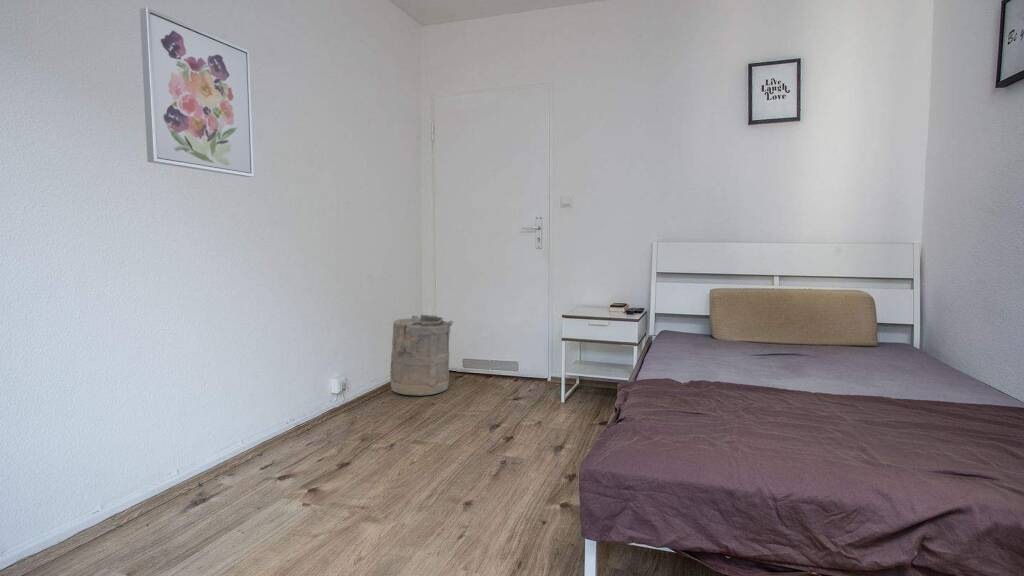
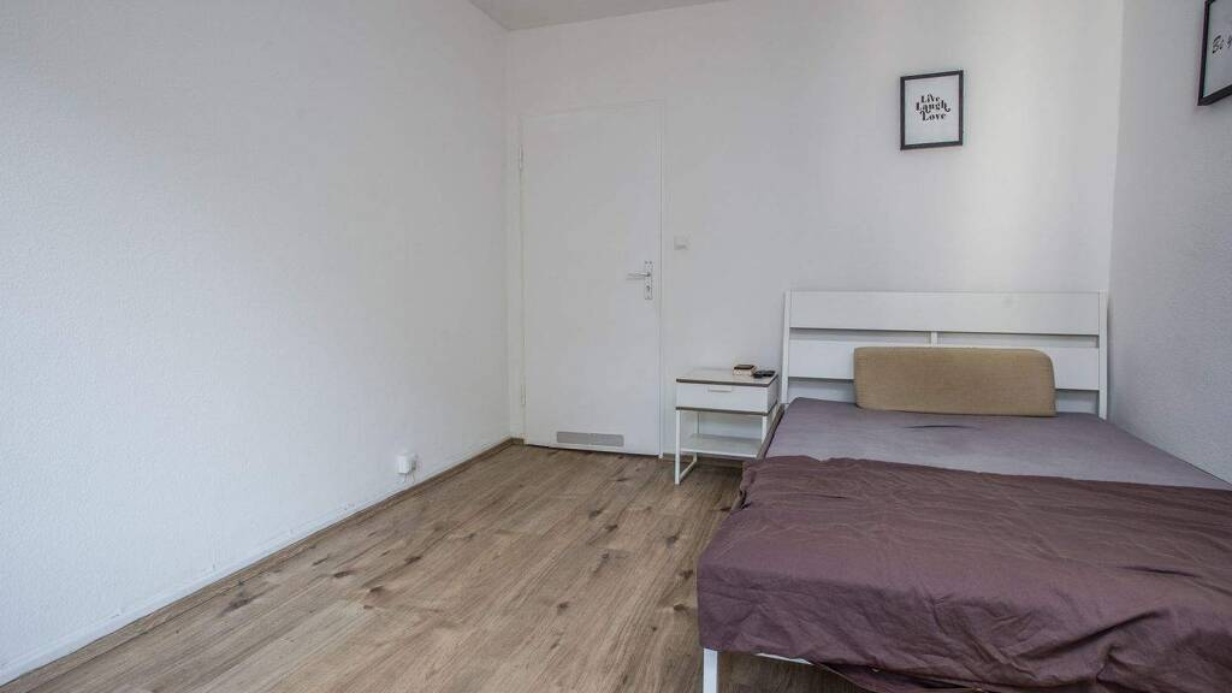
- wall art (202, 101)
- laundry hamper (418, 352)
